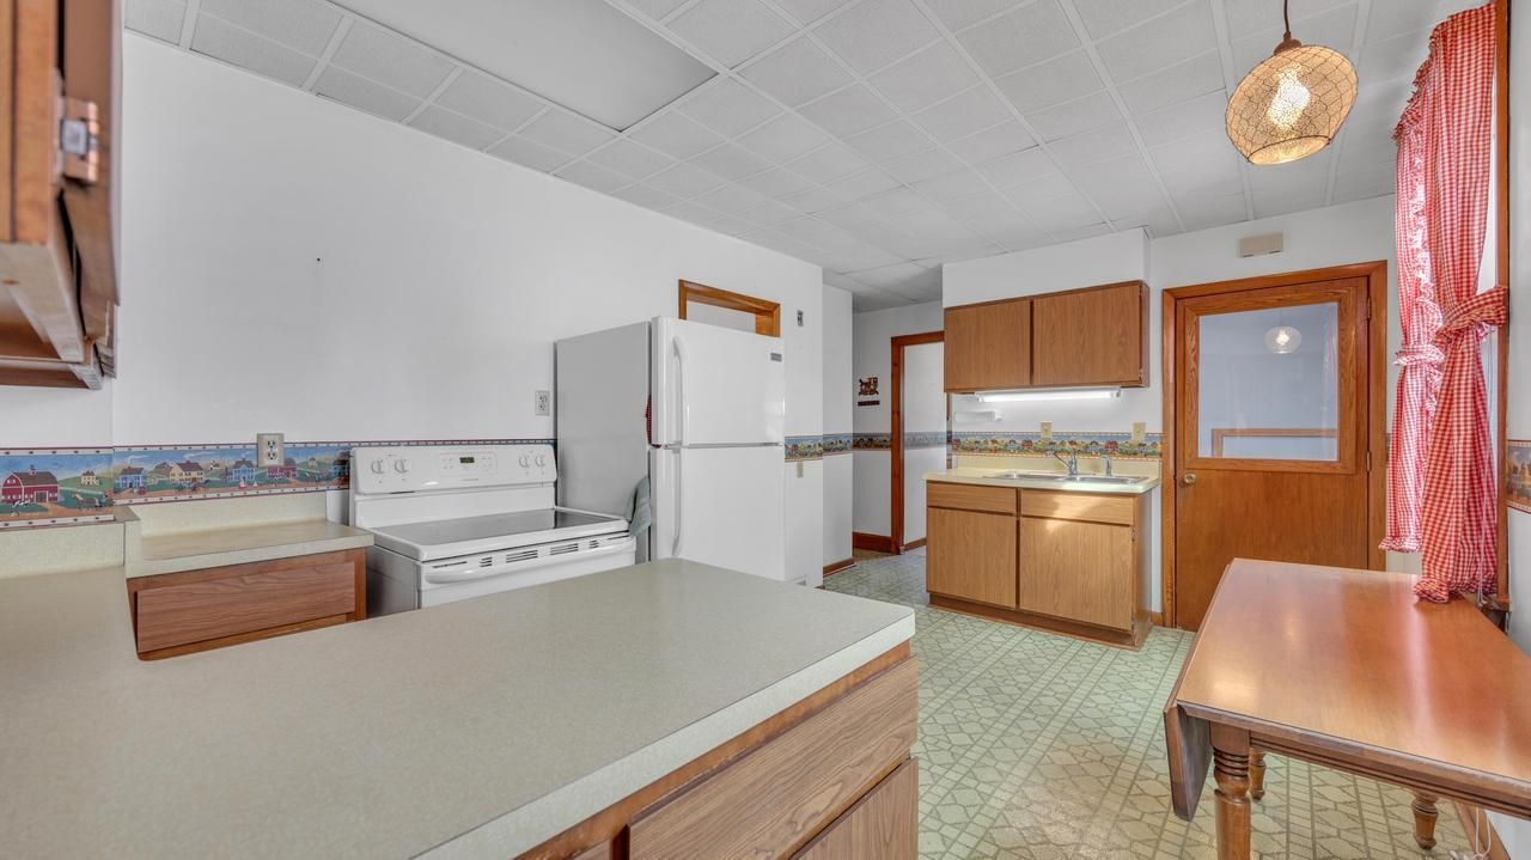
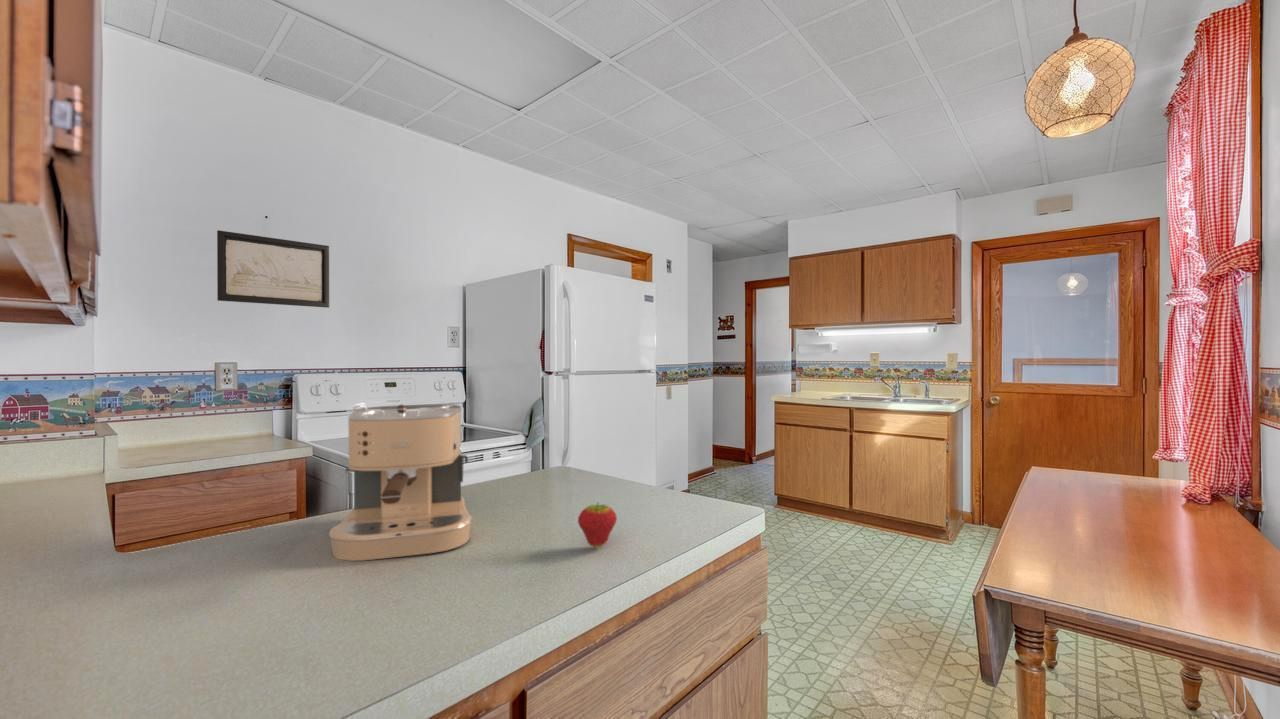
+ fruit (597, 524)
+ coffee maker (405, 471)
+ wall art (276, 271)
